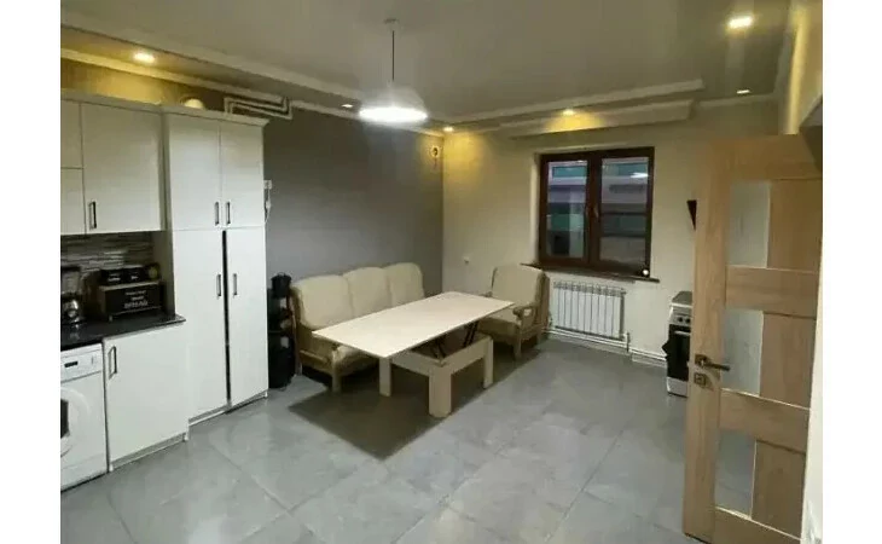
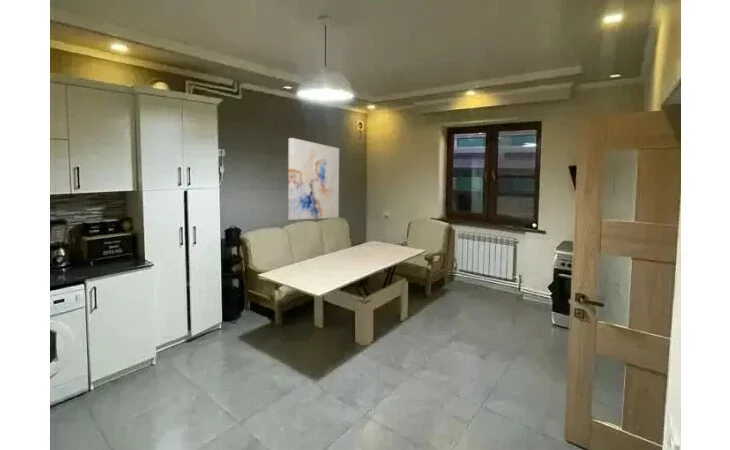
+ wall art (315, 181)
